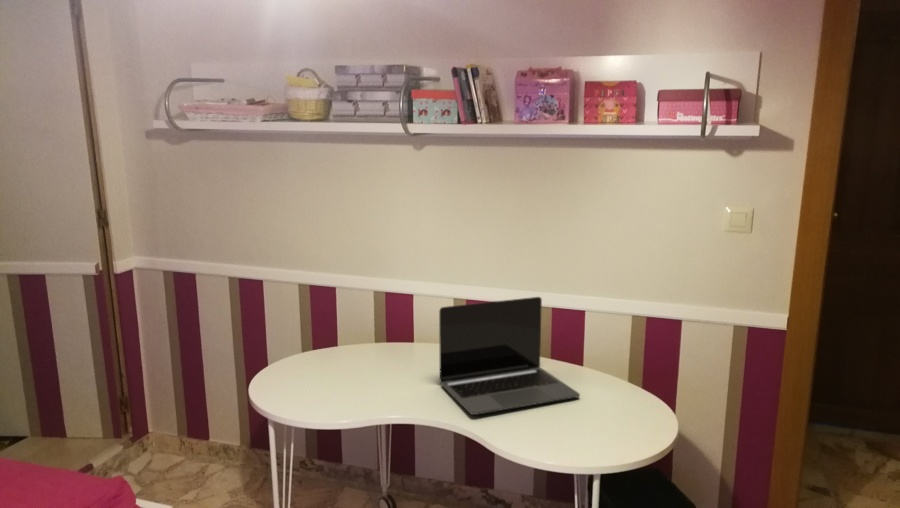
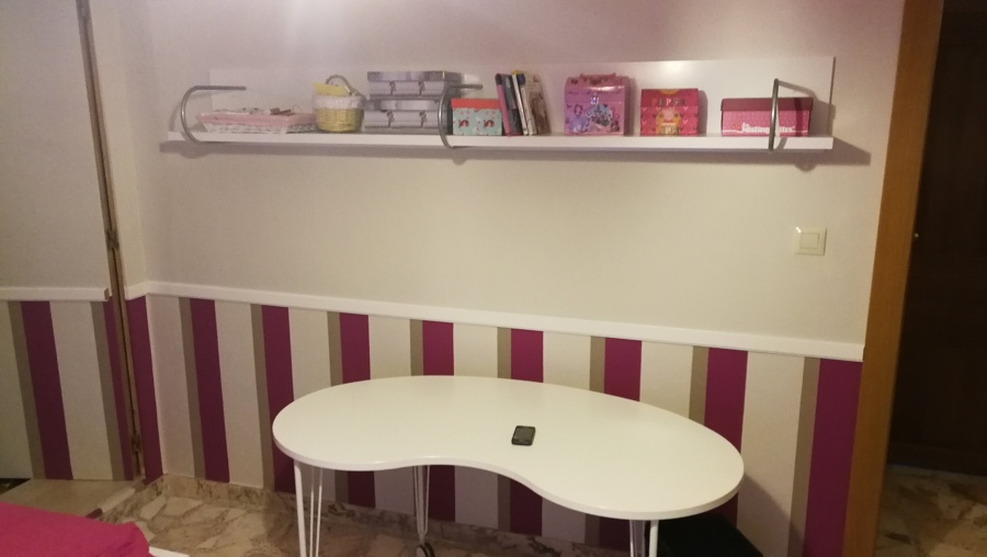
- laptop (509, 352)
